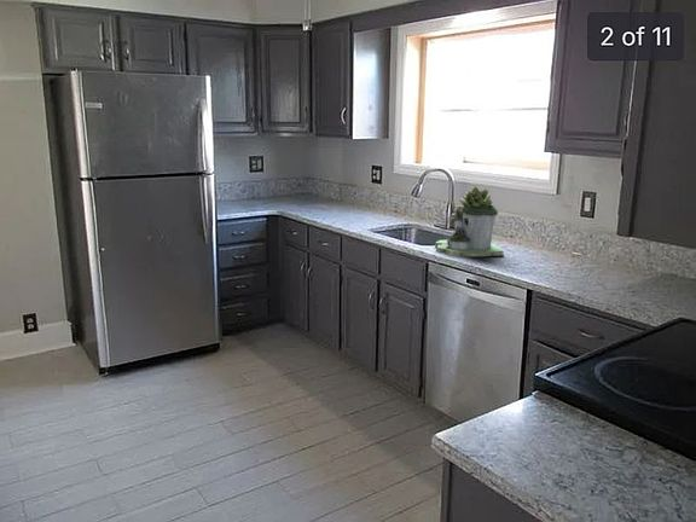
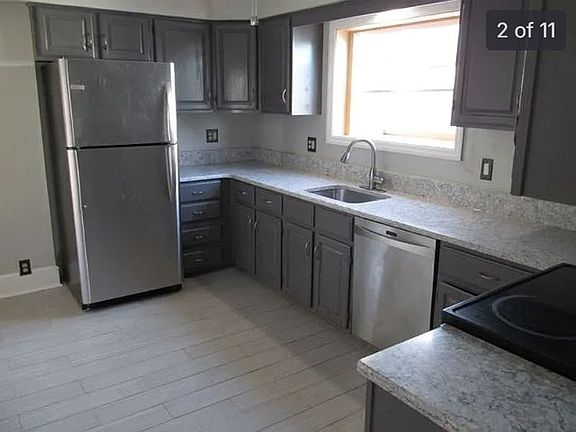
- succulent planter (466, 218)
